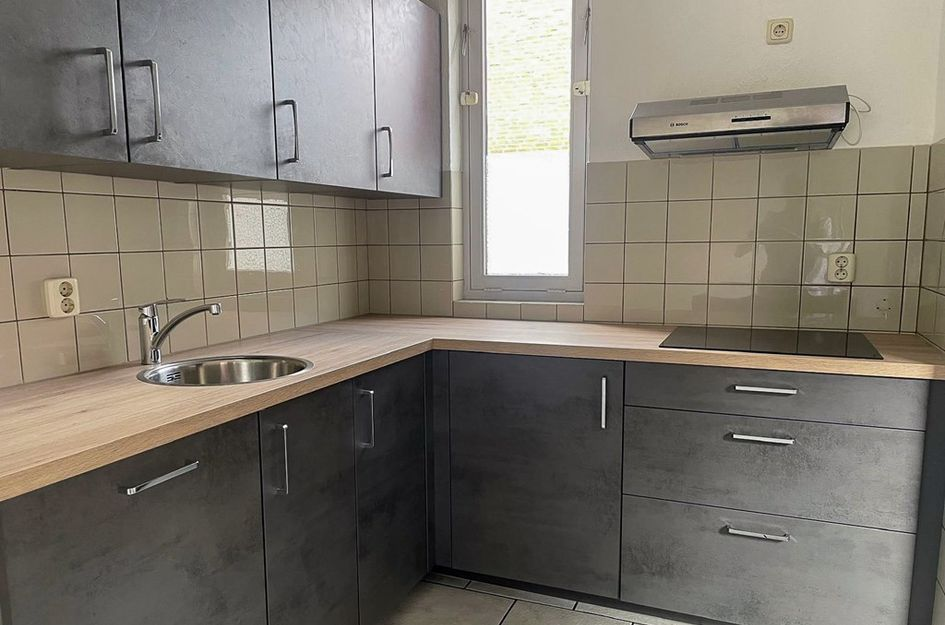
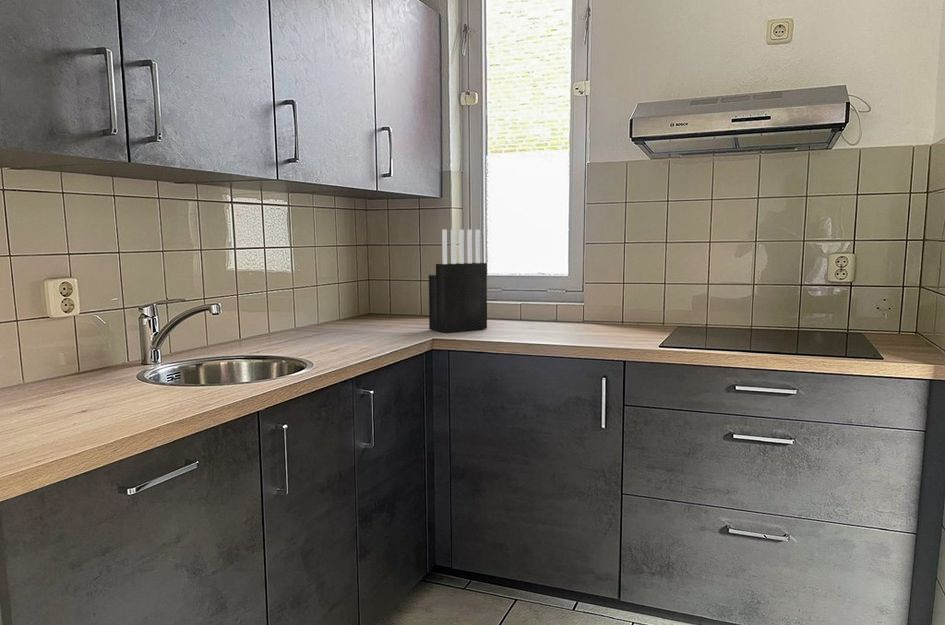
+ knife block (456, 279)
